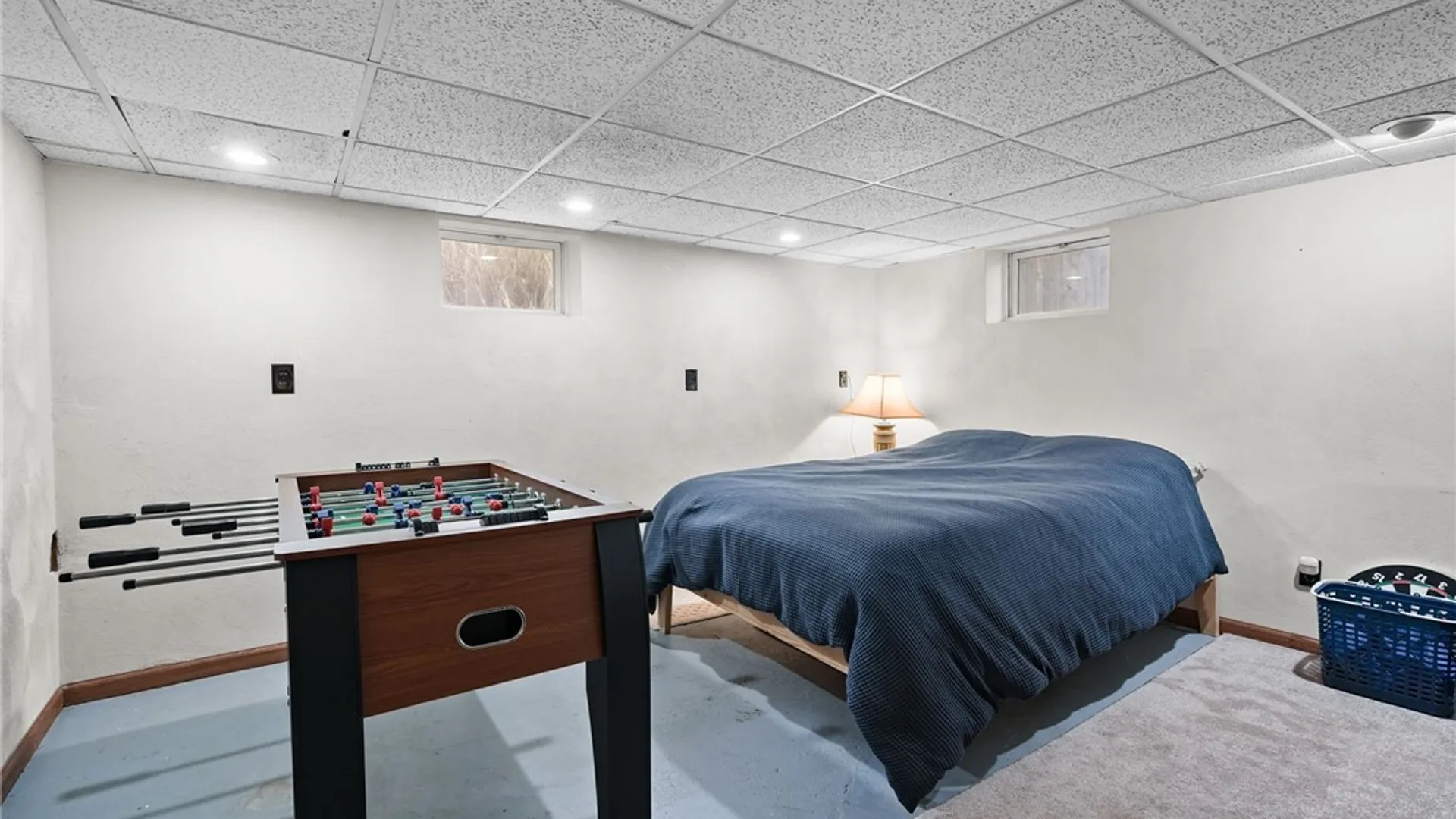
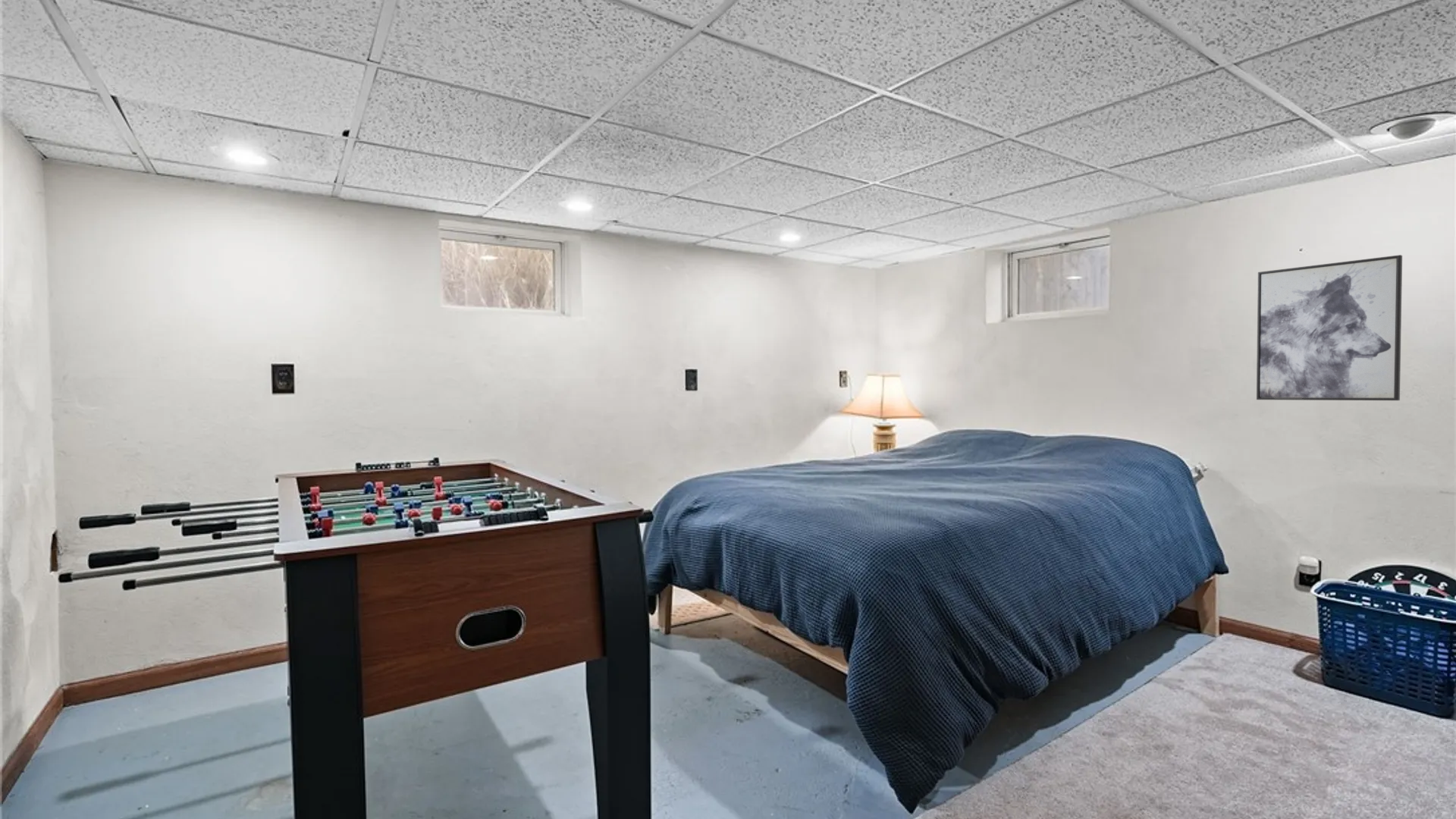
+ wall art (1324, 332)
